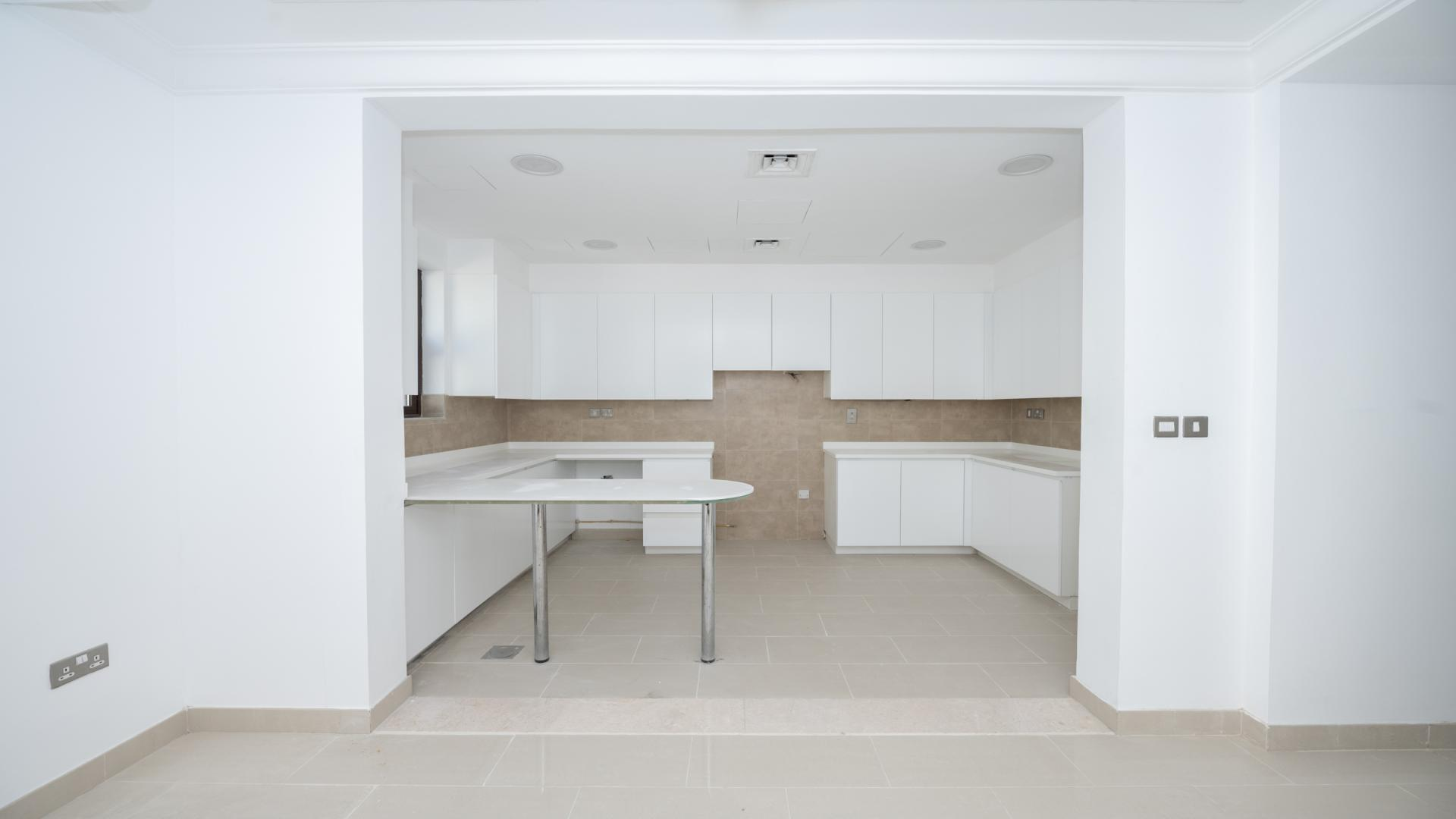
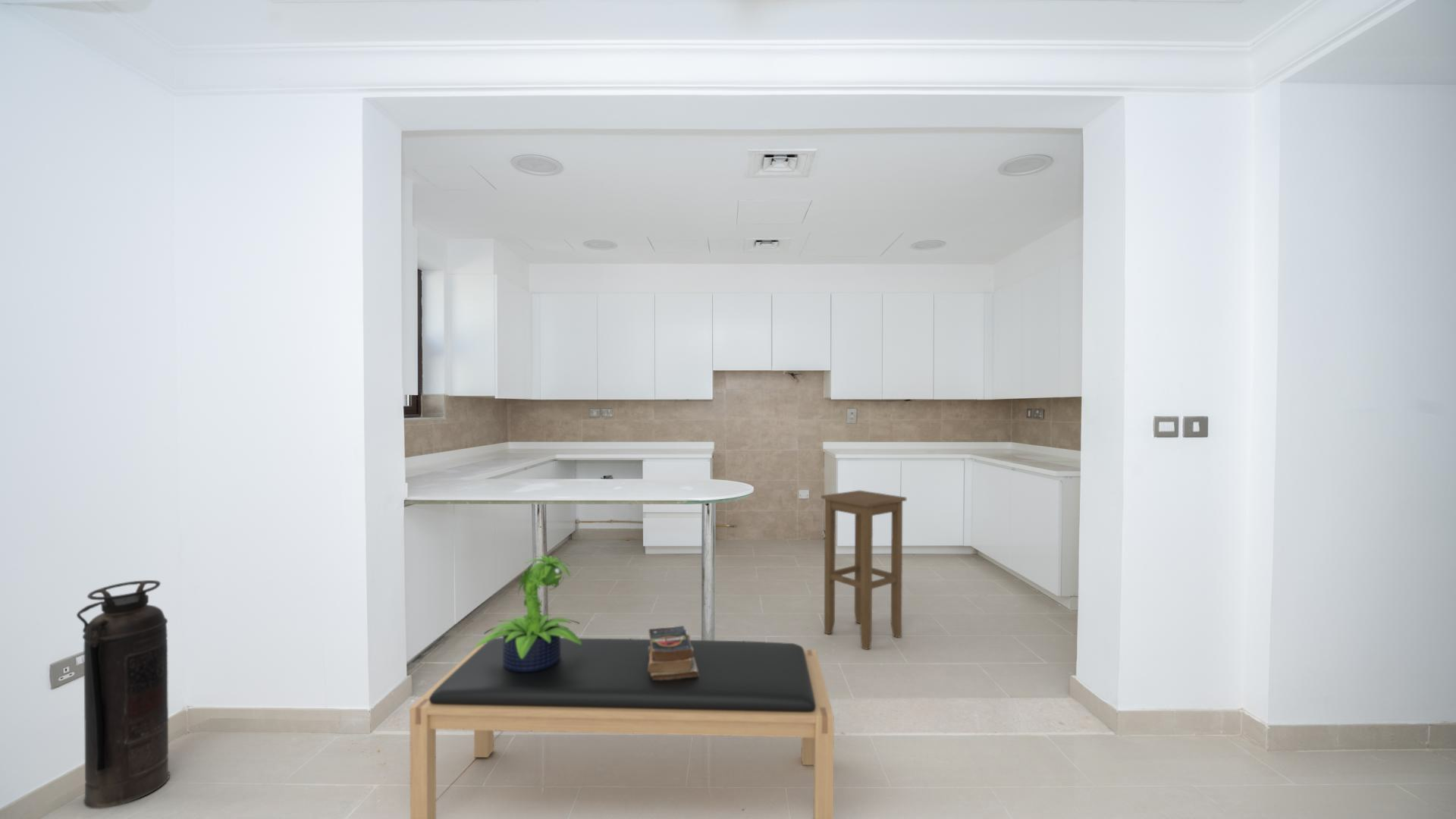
+ fire extinguisher (122, 689)
+ books (673, 650)
+ potted plant (531, 608)
+ bench (633, 726)
+ stool (863, 565)
